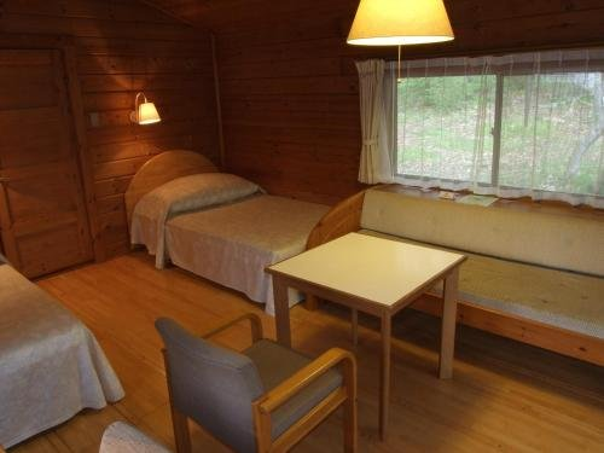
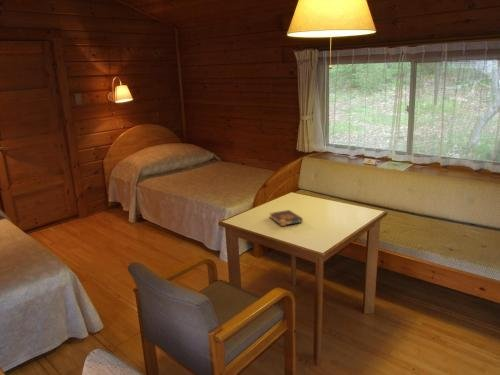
+ book (285, 217)
